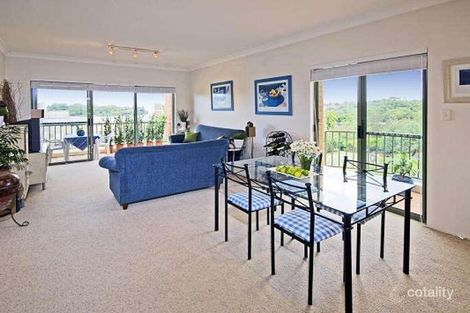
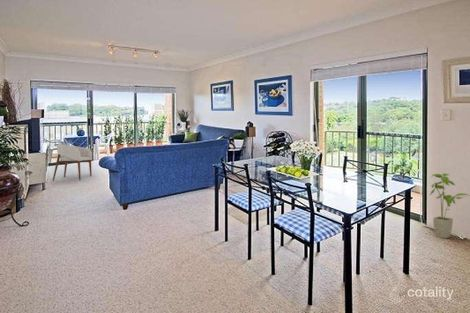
+ house plant (447, 206)
+ armchair (74, 161)
